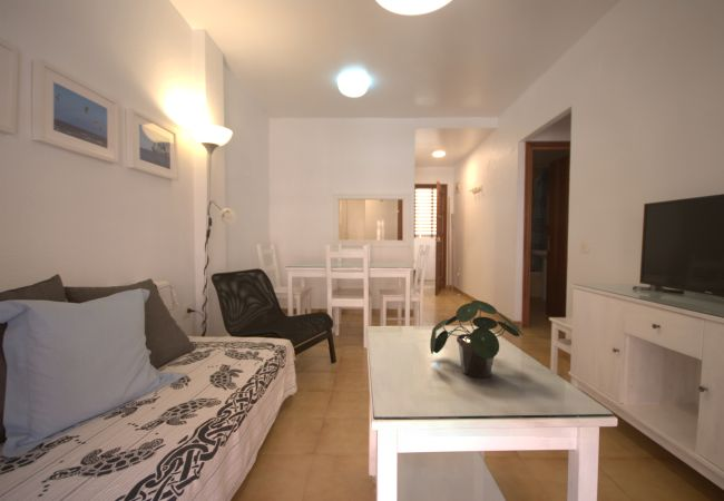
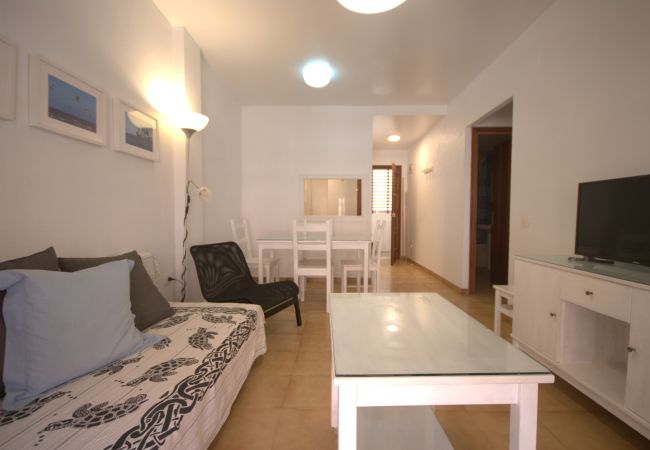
- potted plant (474, 336)
